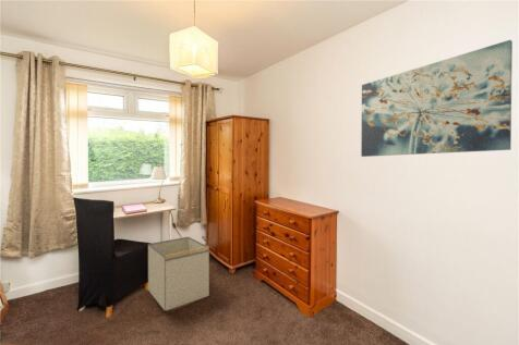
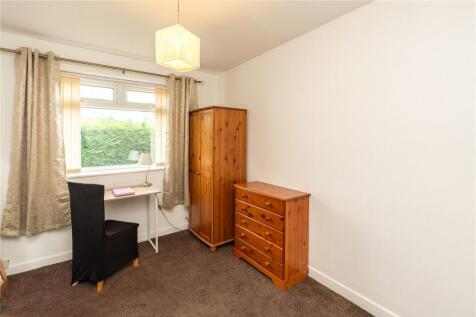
- storage bin (178, 269)
- wall art (421, 110)
